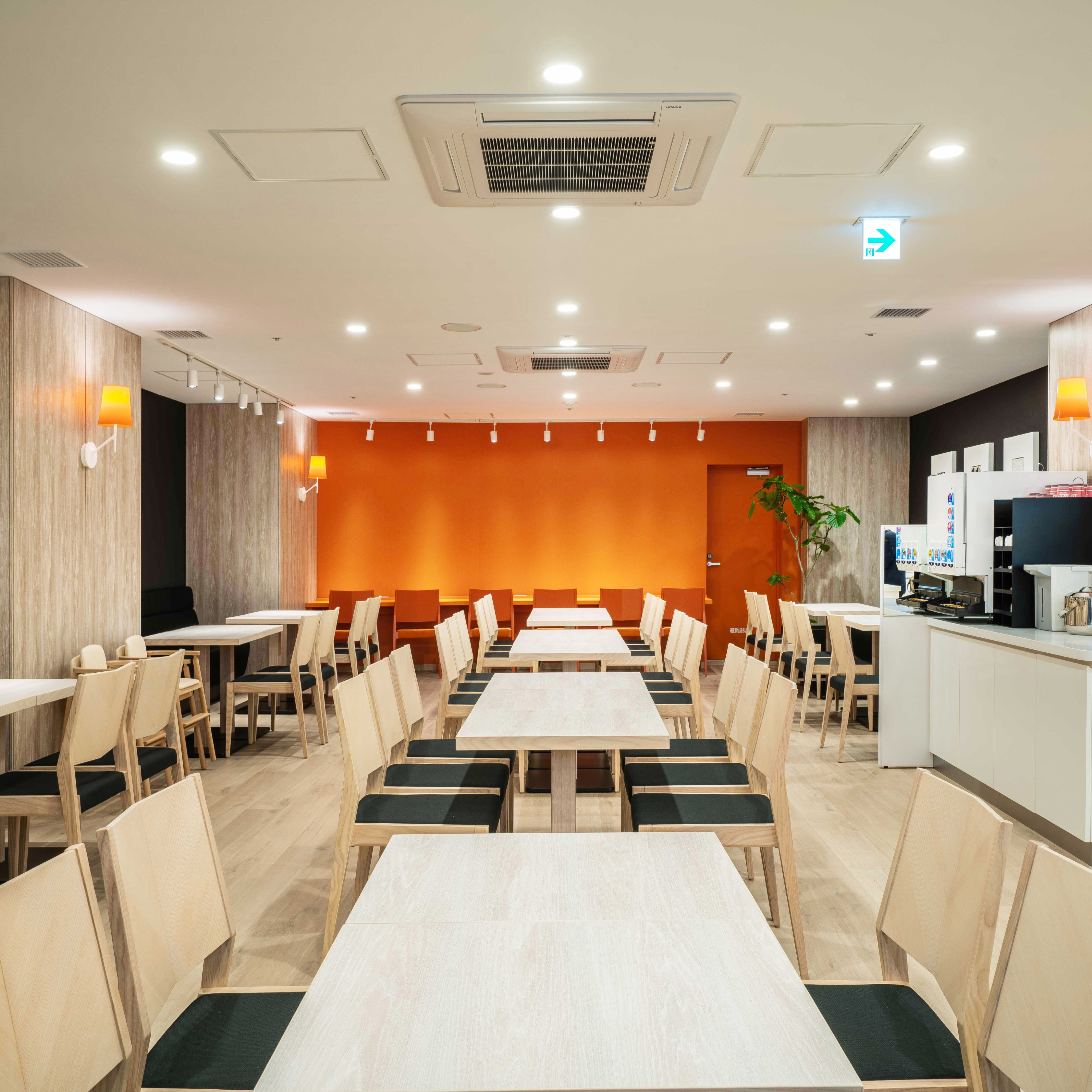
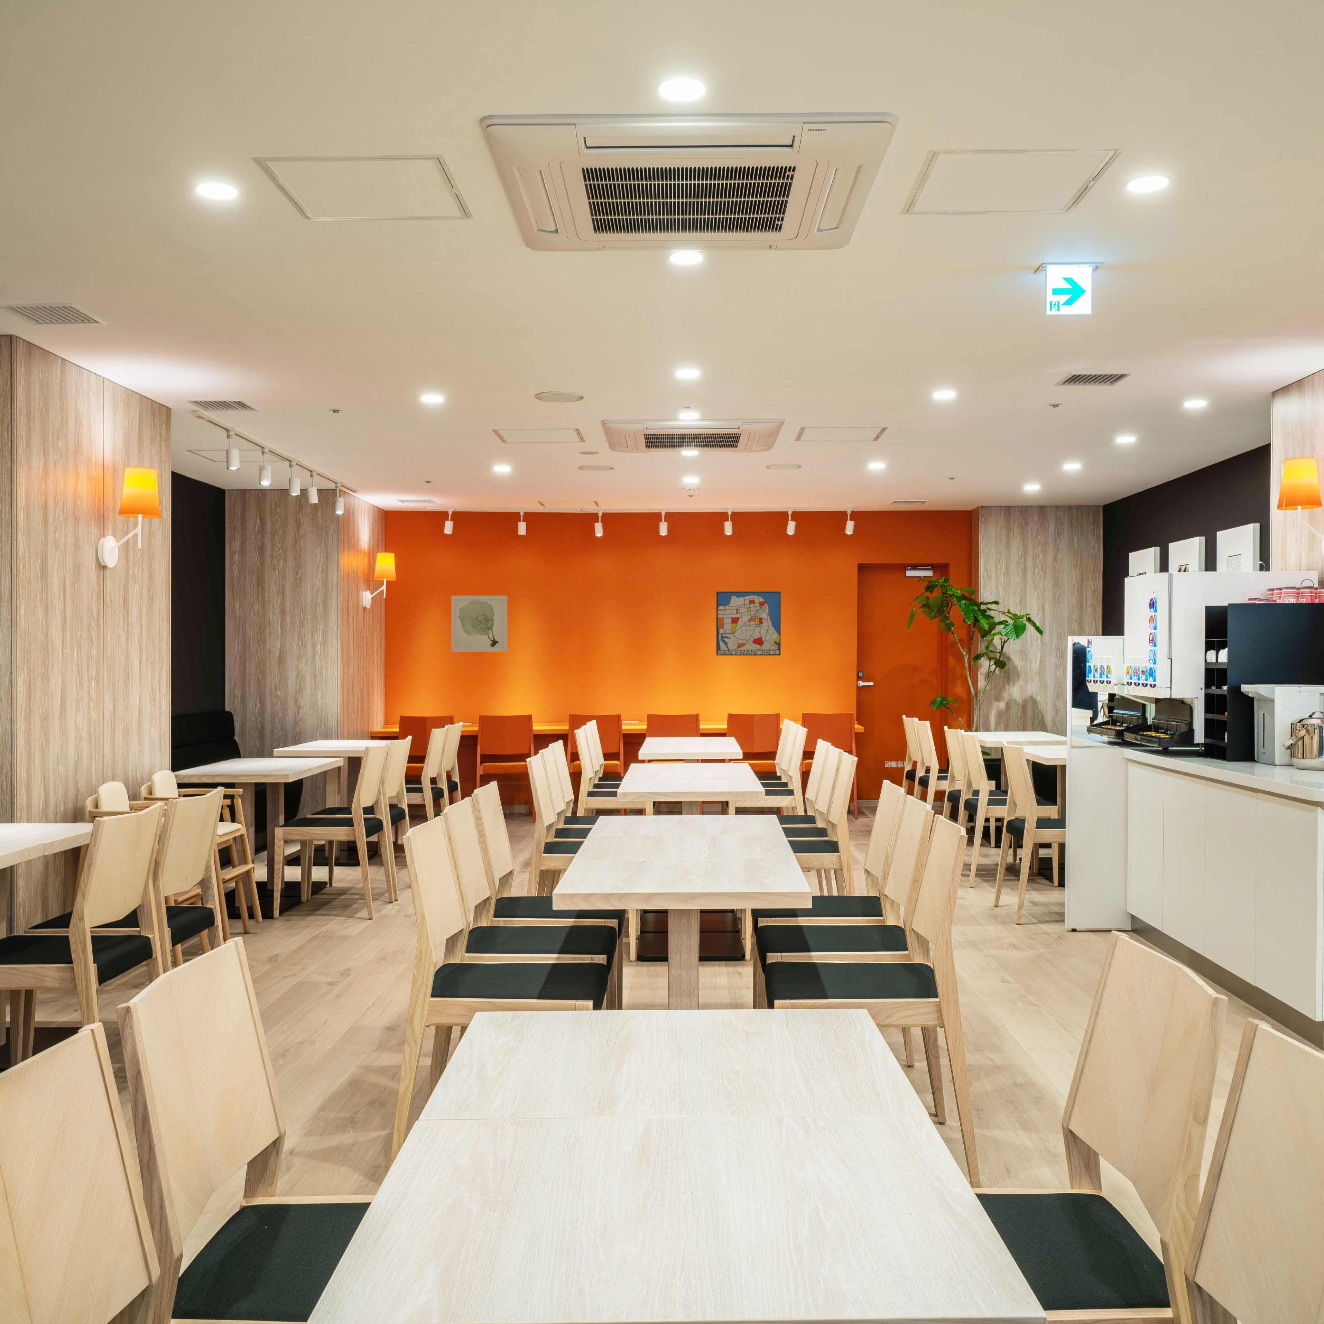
+ wall art (479, 623)
+ wall art (748, 623)
